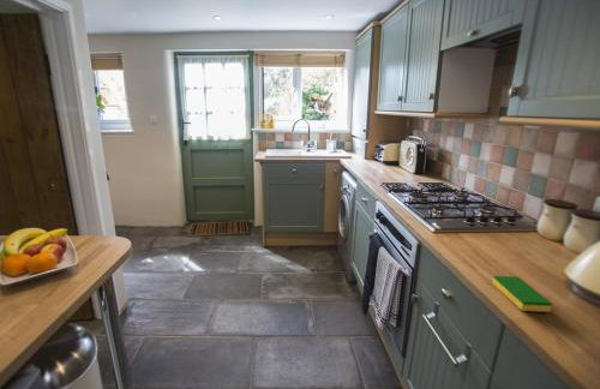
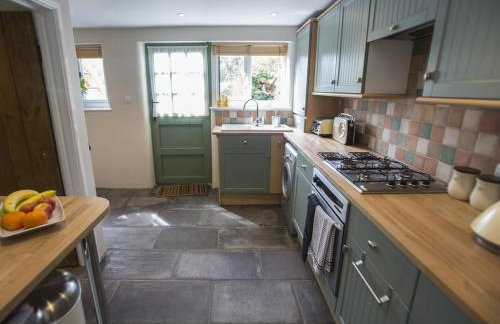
- dish sponge (520, 292)
